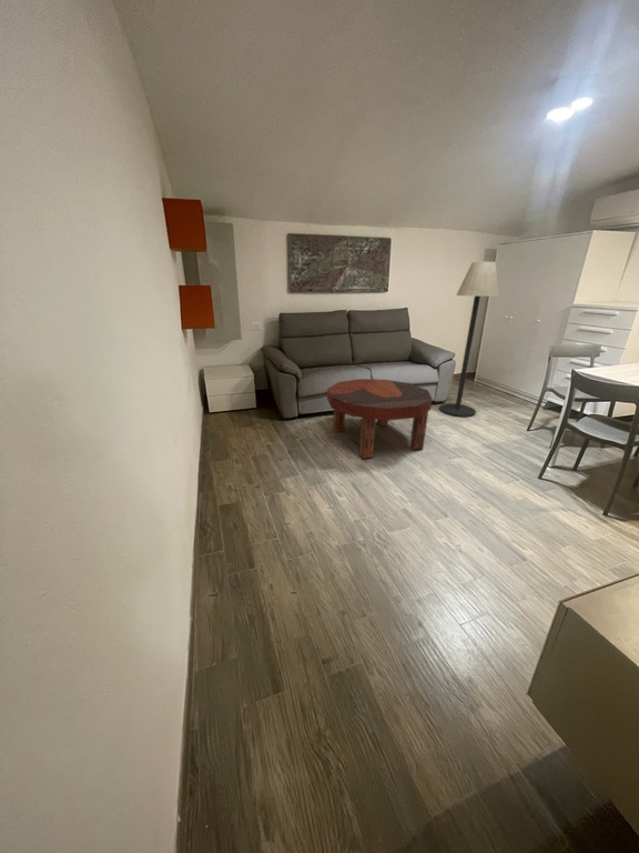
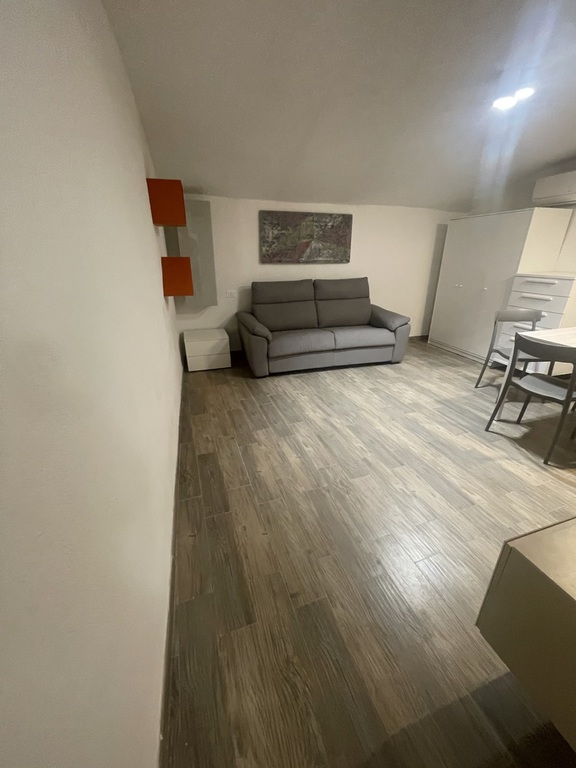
- coffee table (376, 414)
- floor lamp (468, 342)
